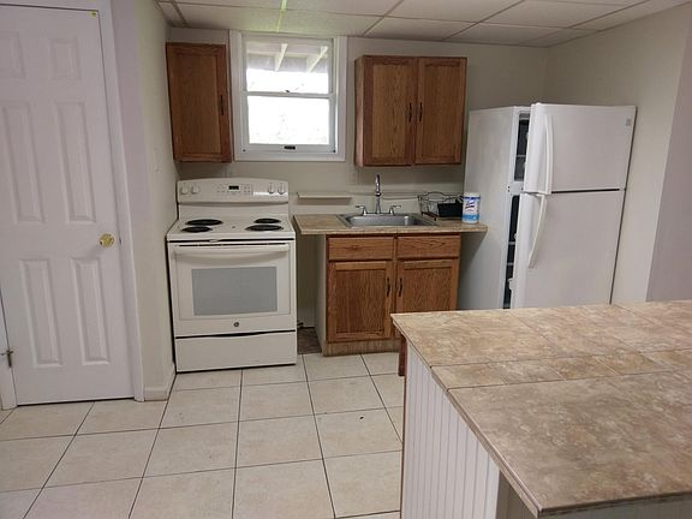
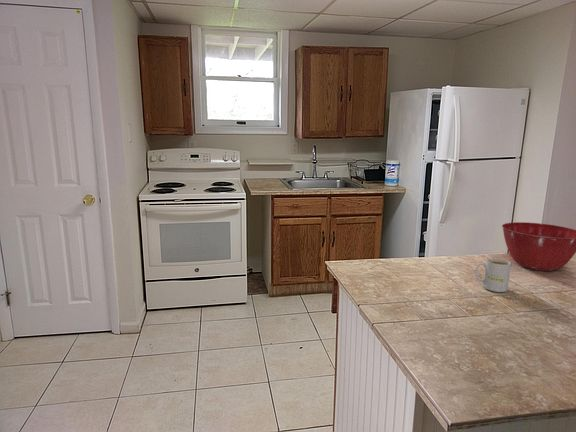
+ mug (492, 274)
+ mixing bowl (539, 247)
